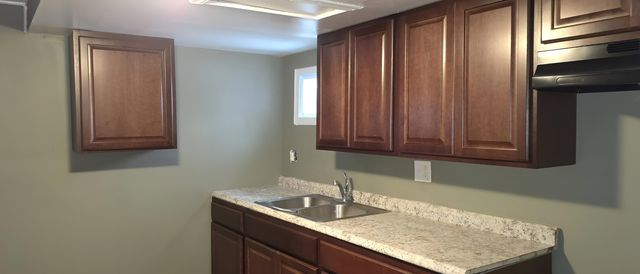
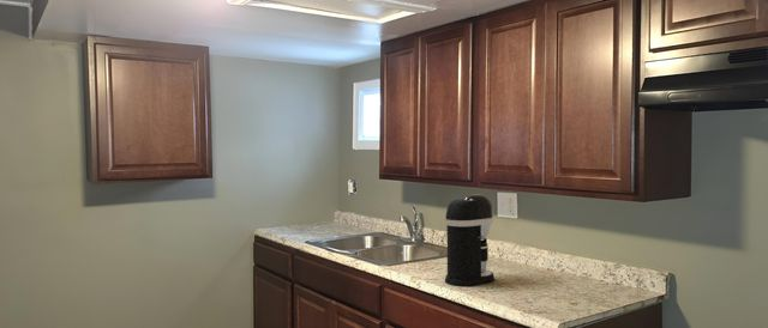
+ coffee maker (469, 237)
